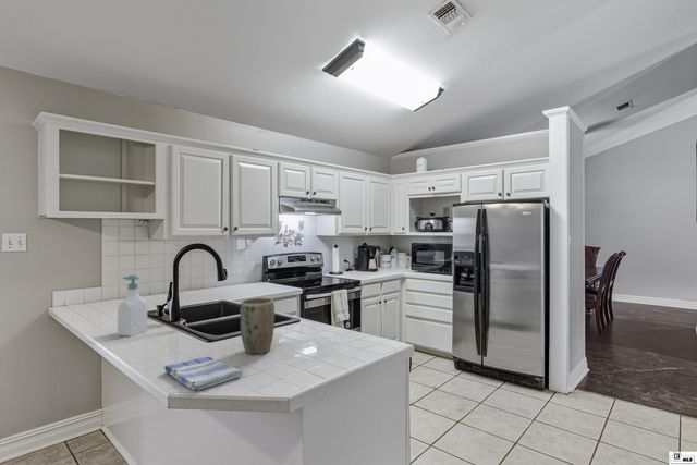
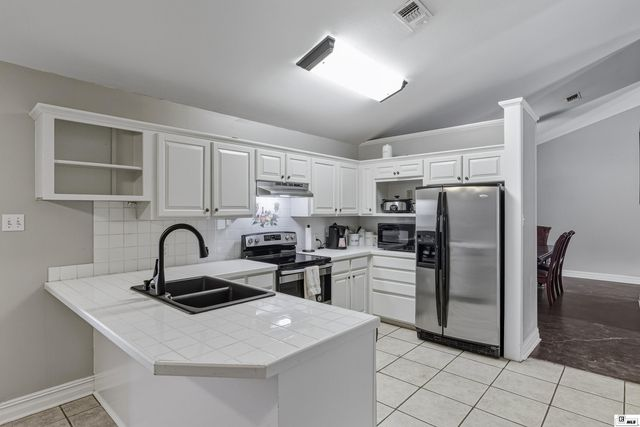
- plant pot (257, 325)
- dish towel (203, 370)
- soap bottle (131, 304)
